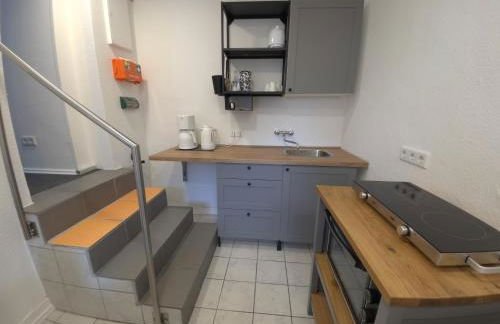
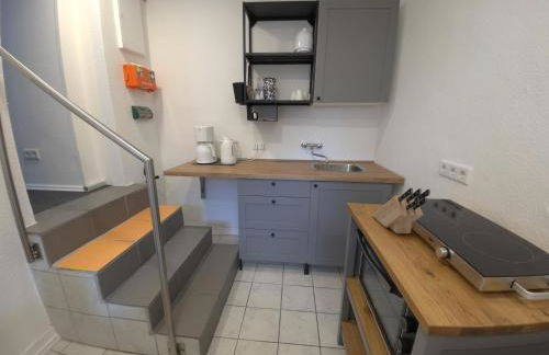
+ knife block (399, 205)
